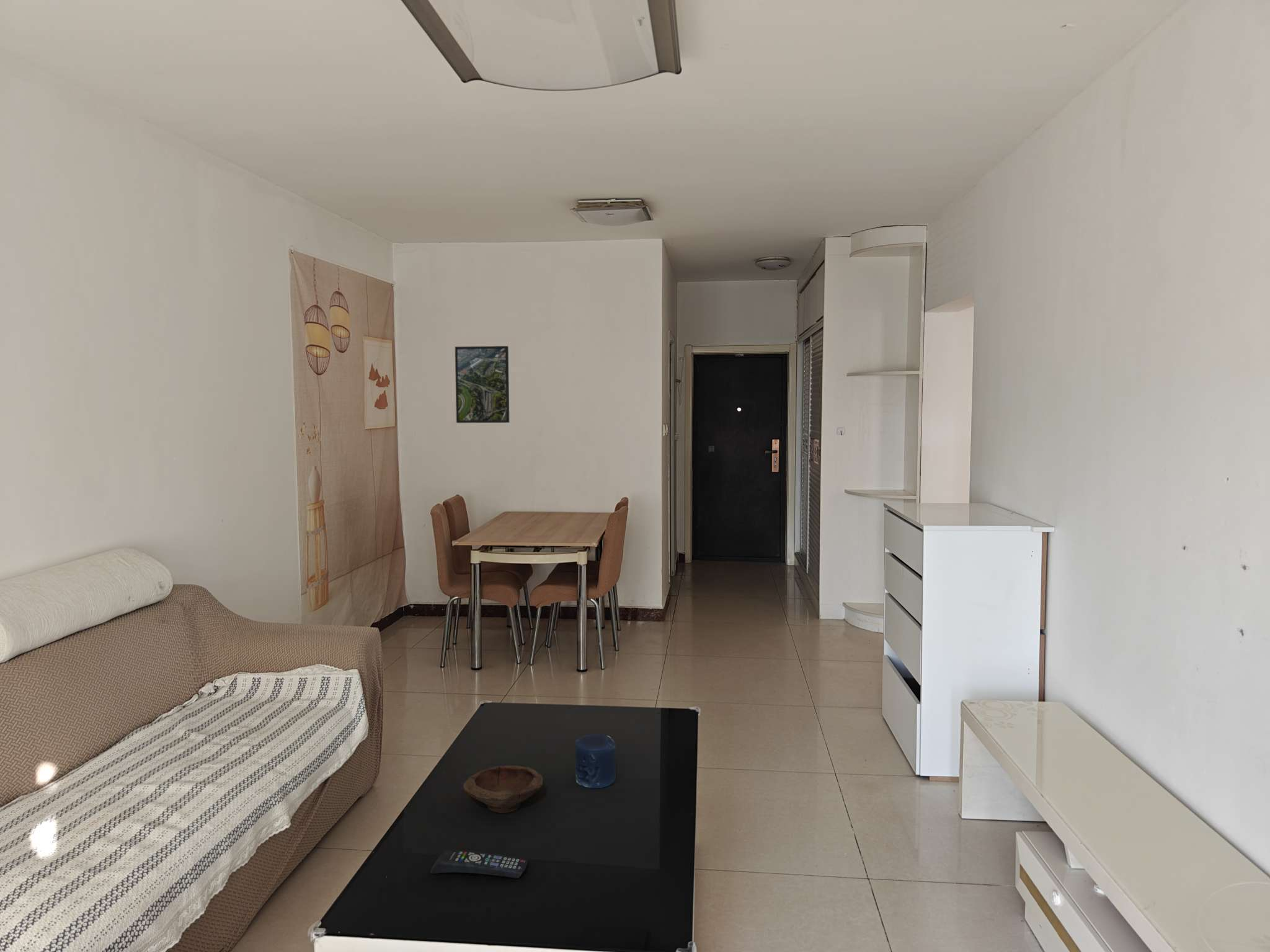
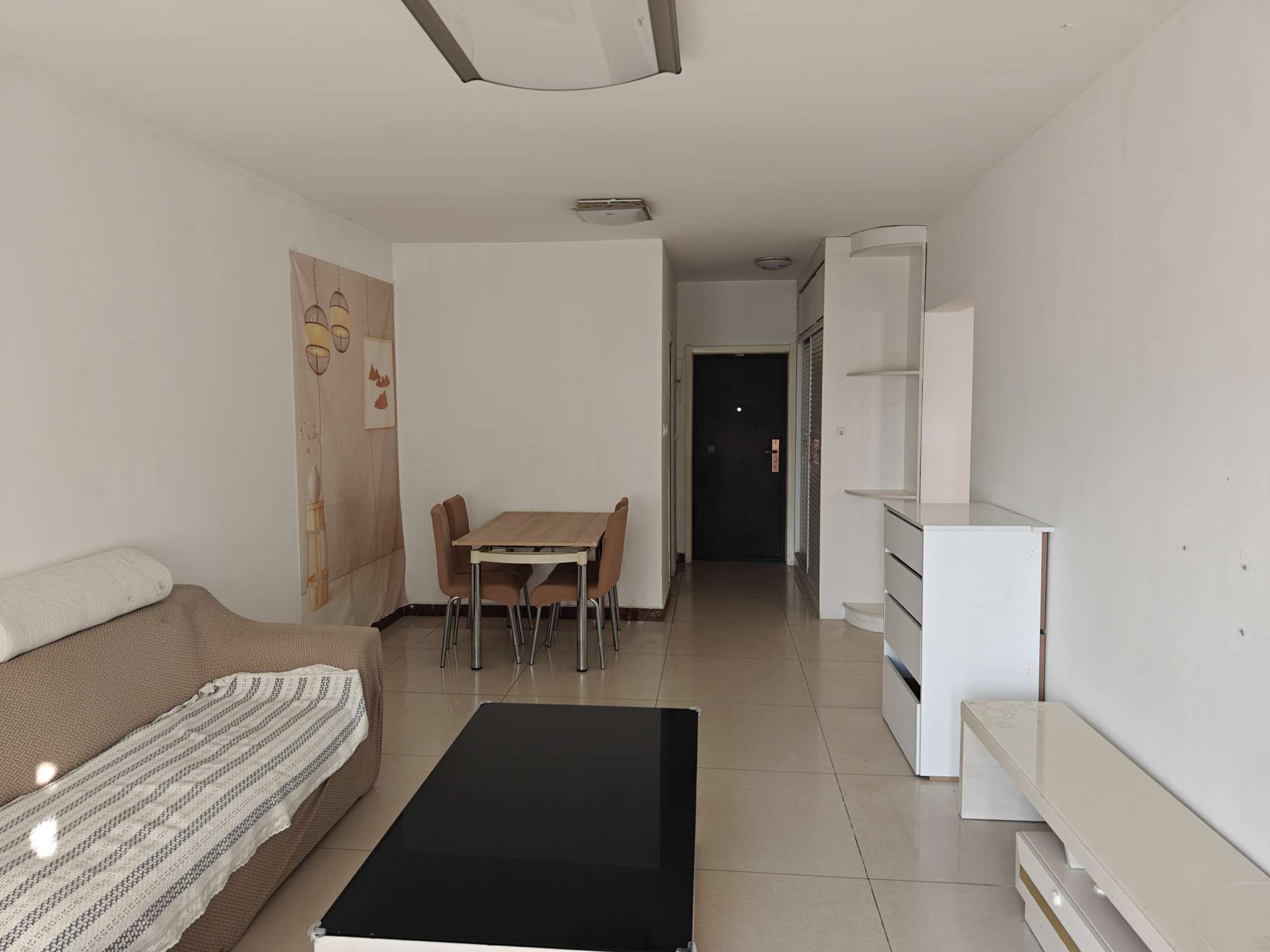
- remote control (479, 864)
- bowl (504, 791)
- candle (595, 760)
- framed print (482, 384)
